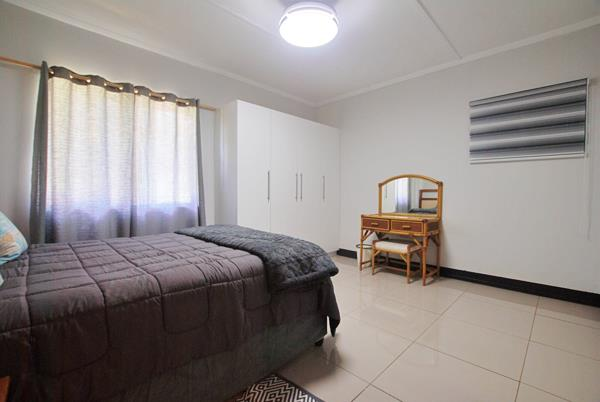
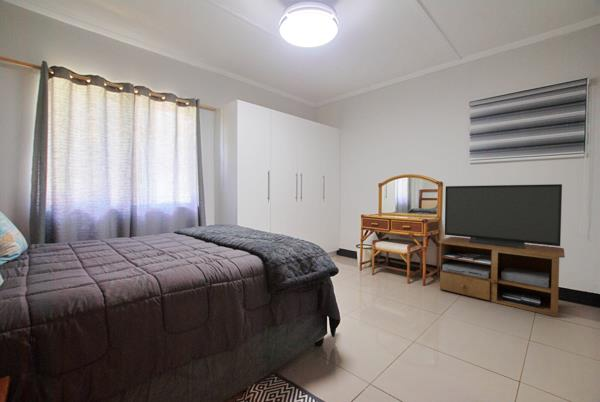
+ tv stand (496, 240)
